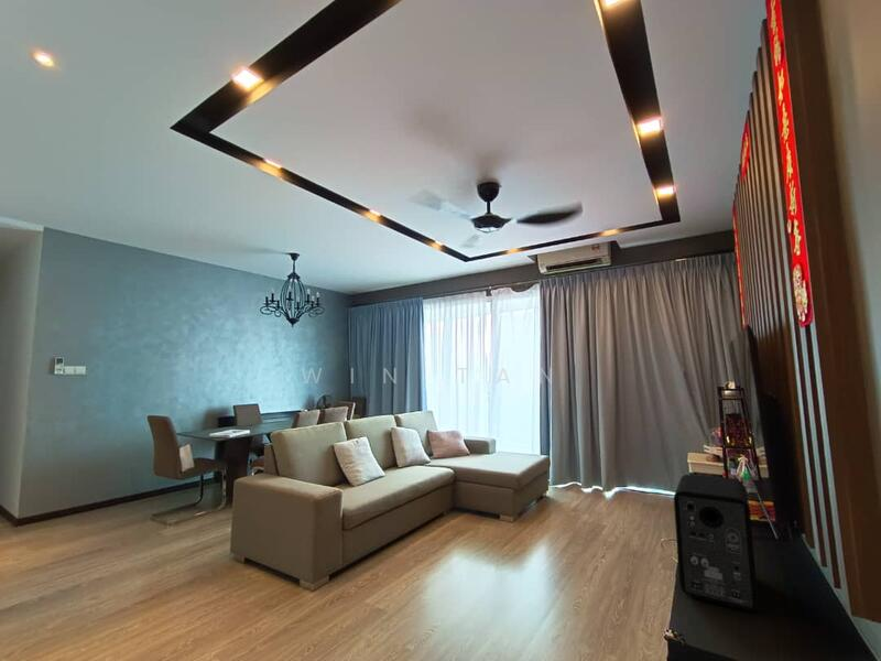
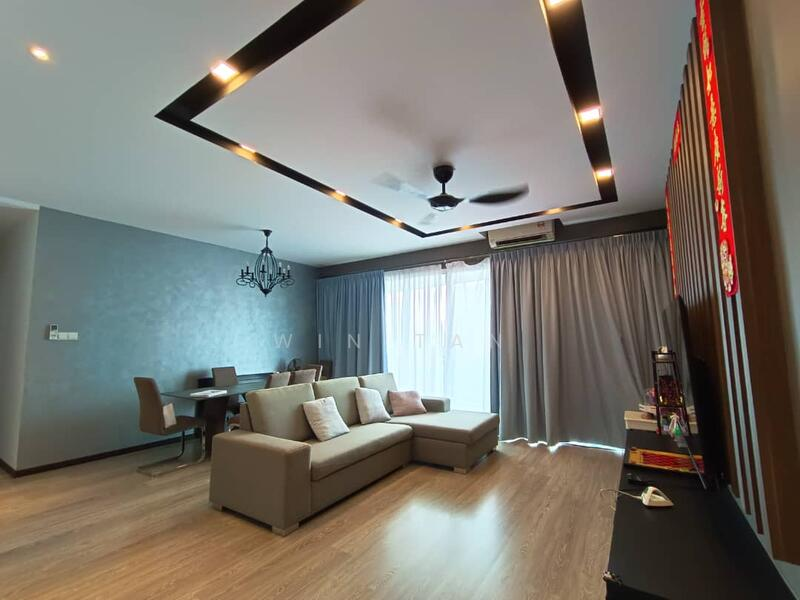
- speaker (714, 535)
